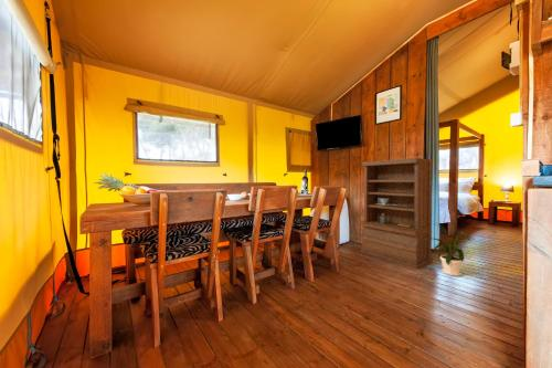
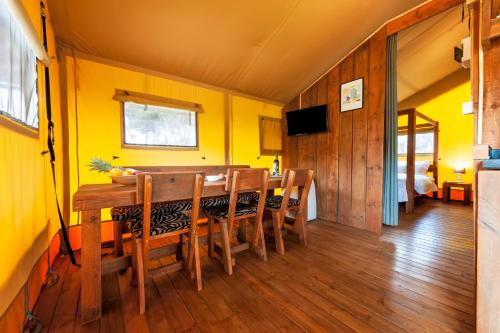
- bookshelf (394, 209)
- house plant (448, 249)
